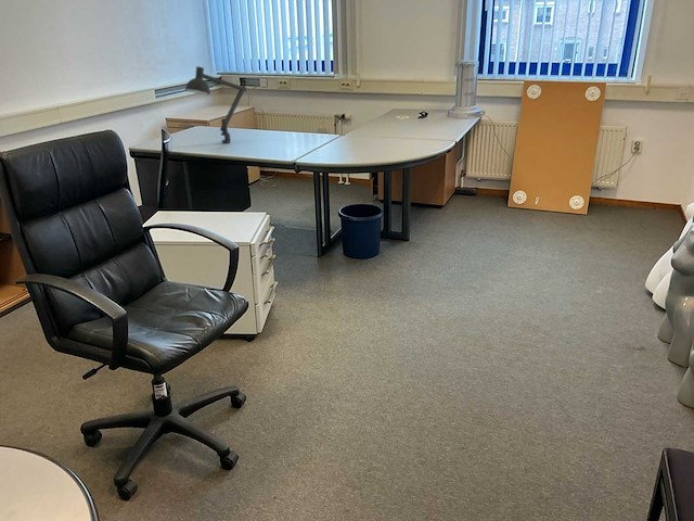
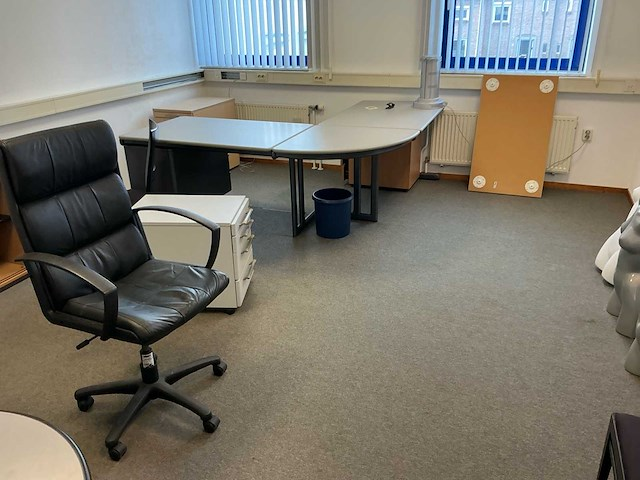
- desk lamp (229, 111)
